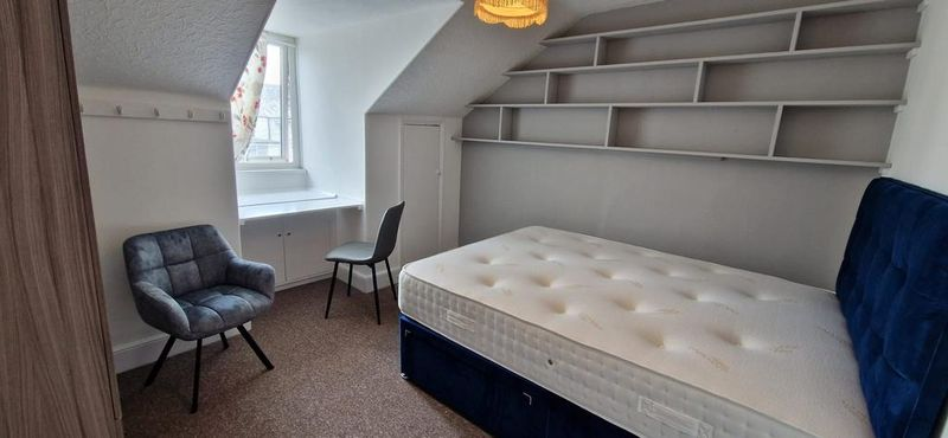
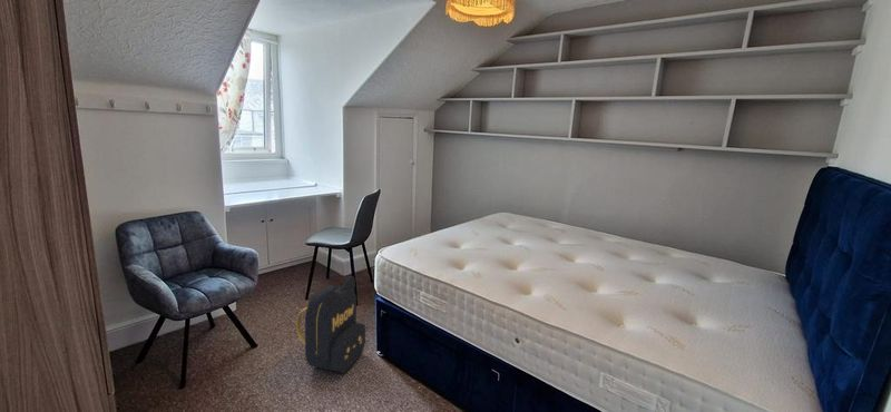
+ backpack (330, 321)
